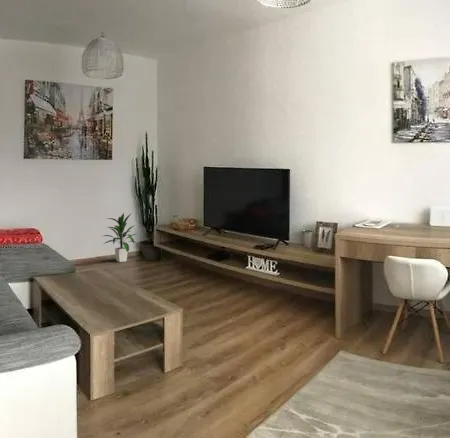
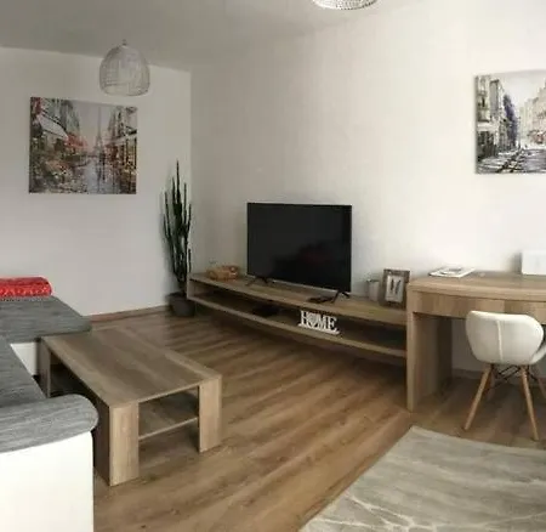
- indoor plant (121, 237)
